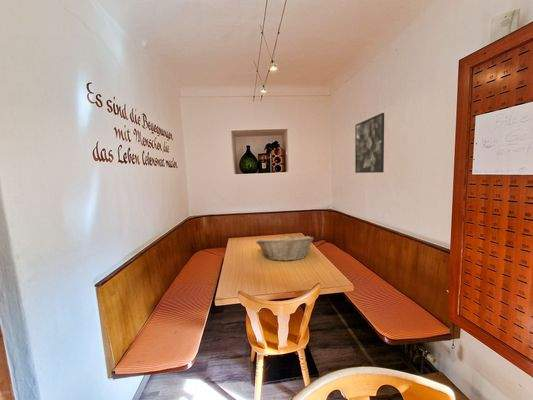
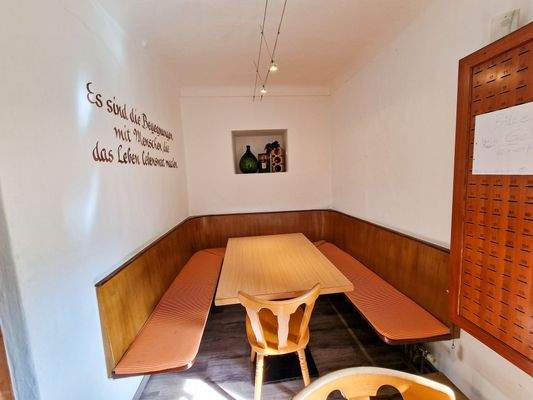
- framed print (368, 146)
- fruit basket (285, 244)
